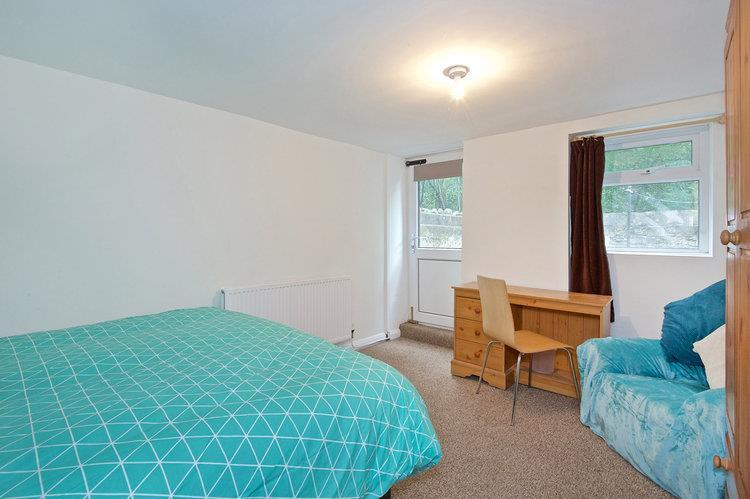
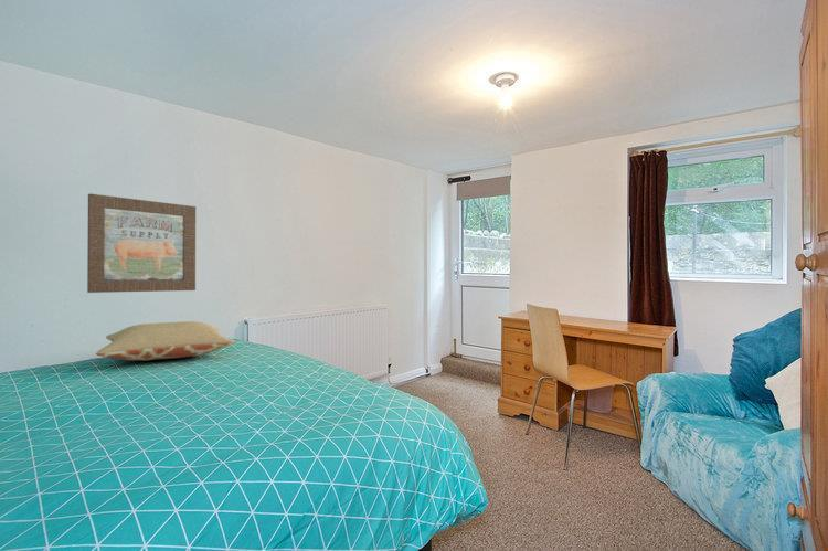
+ pillow (168, 339)
+ wall art (146, 245)
